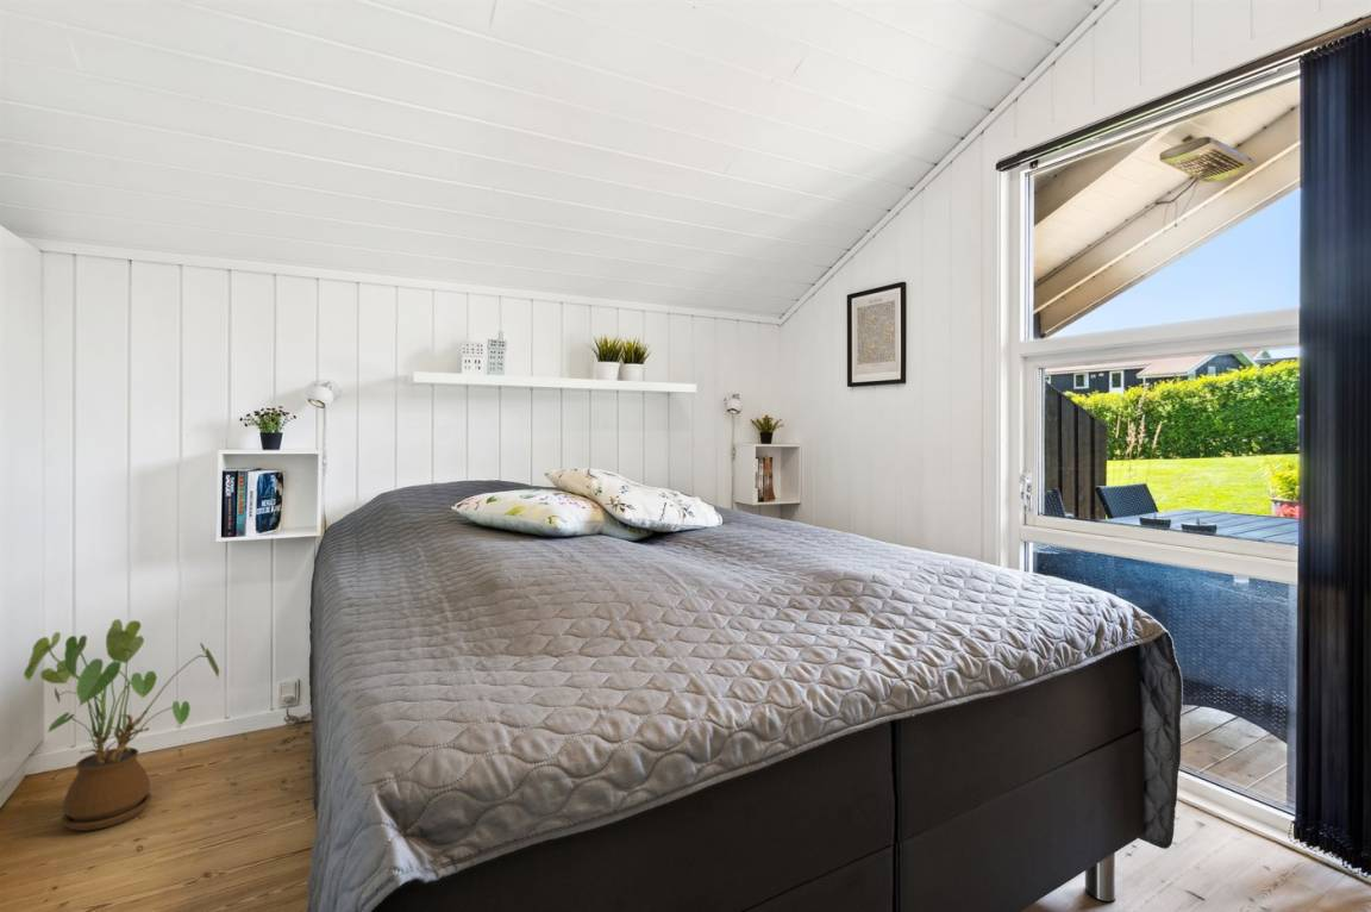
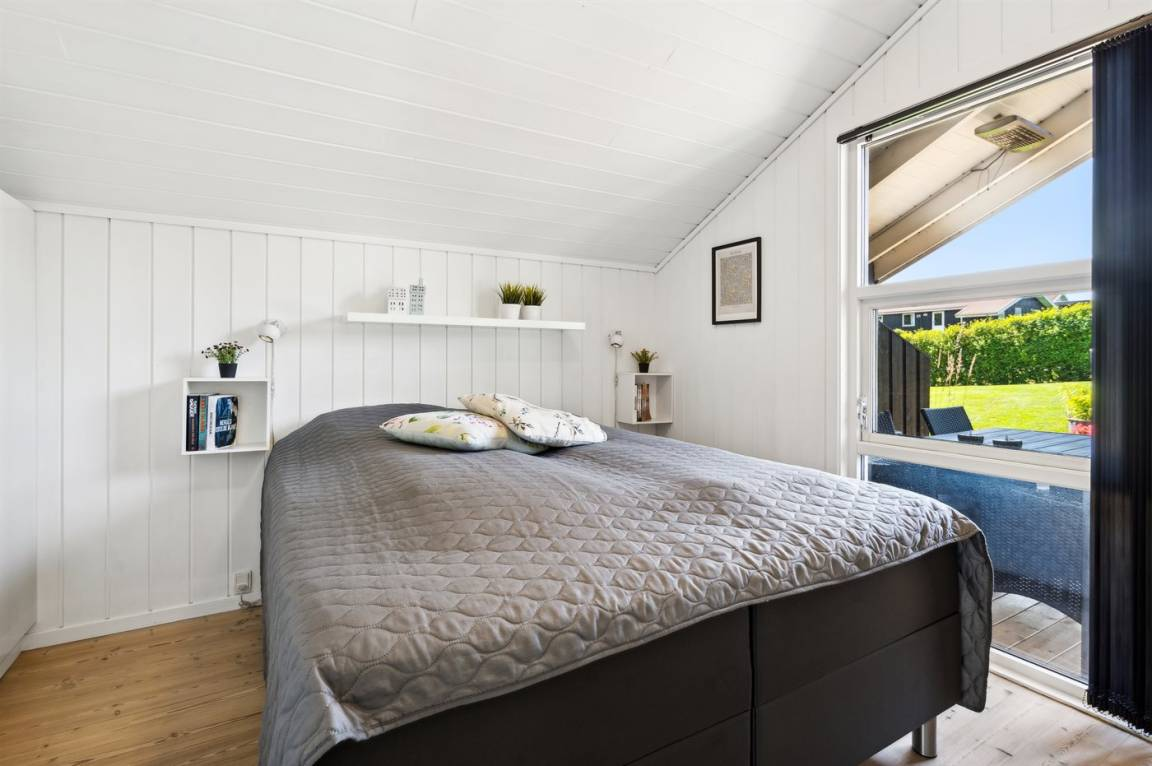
- house plant (123, 718)
